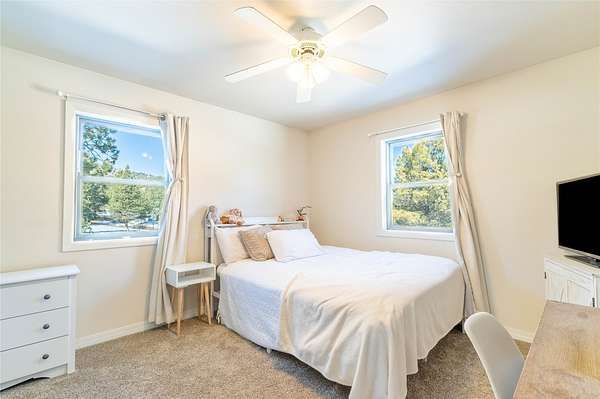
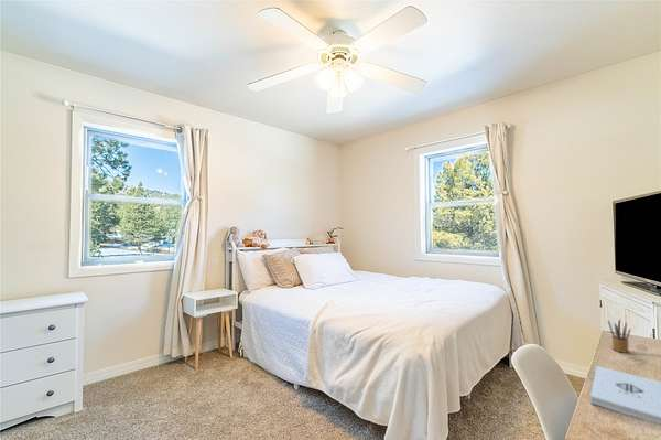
+ pencil box (619, 334)
+ notepad (628, 391)
